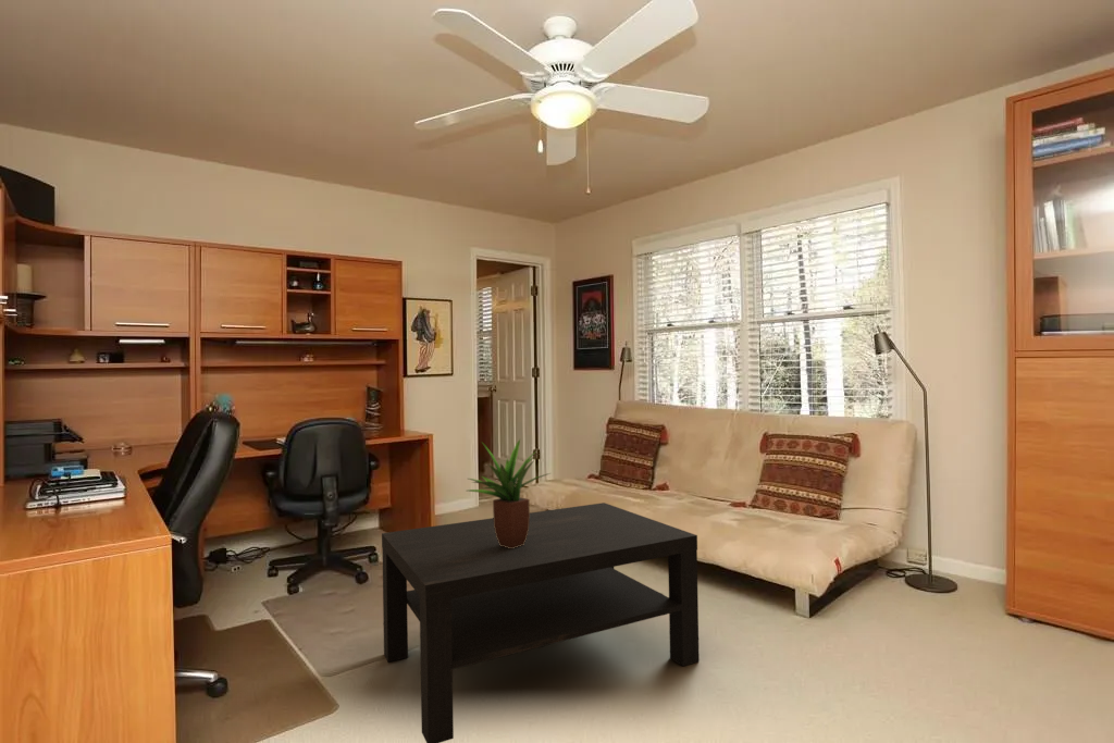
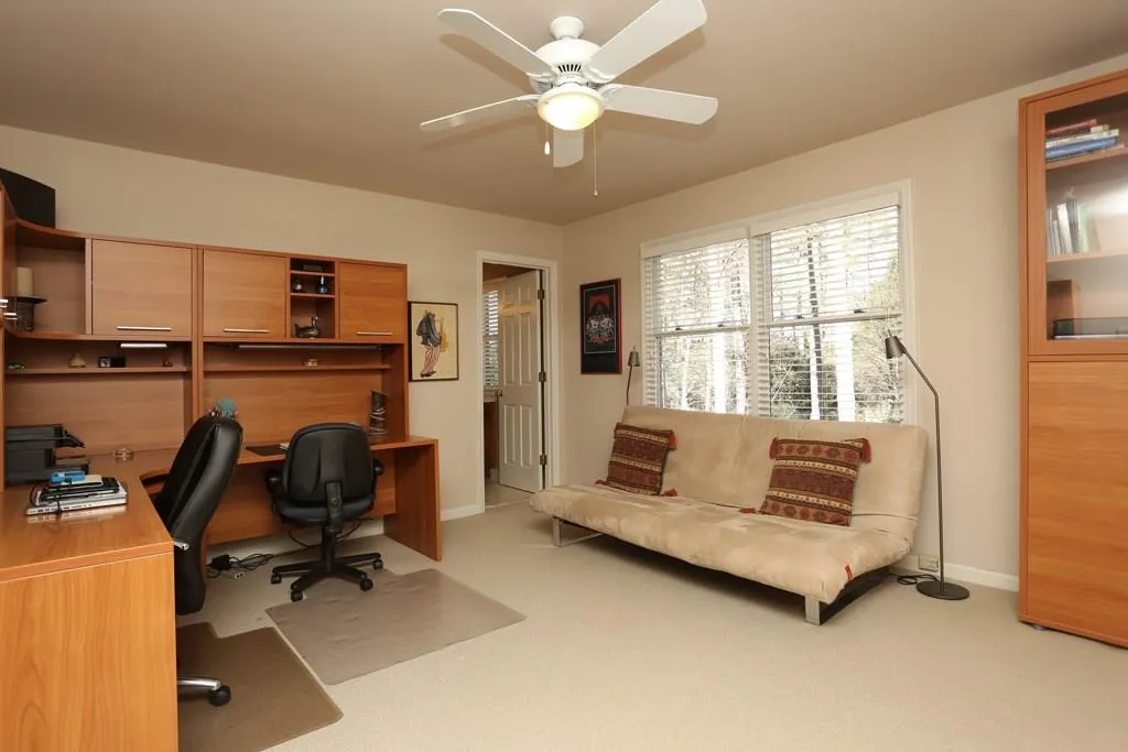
- coffee table (536, 595)
- potted plant (503, 493)
